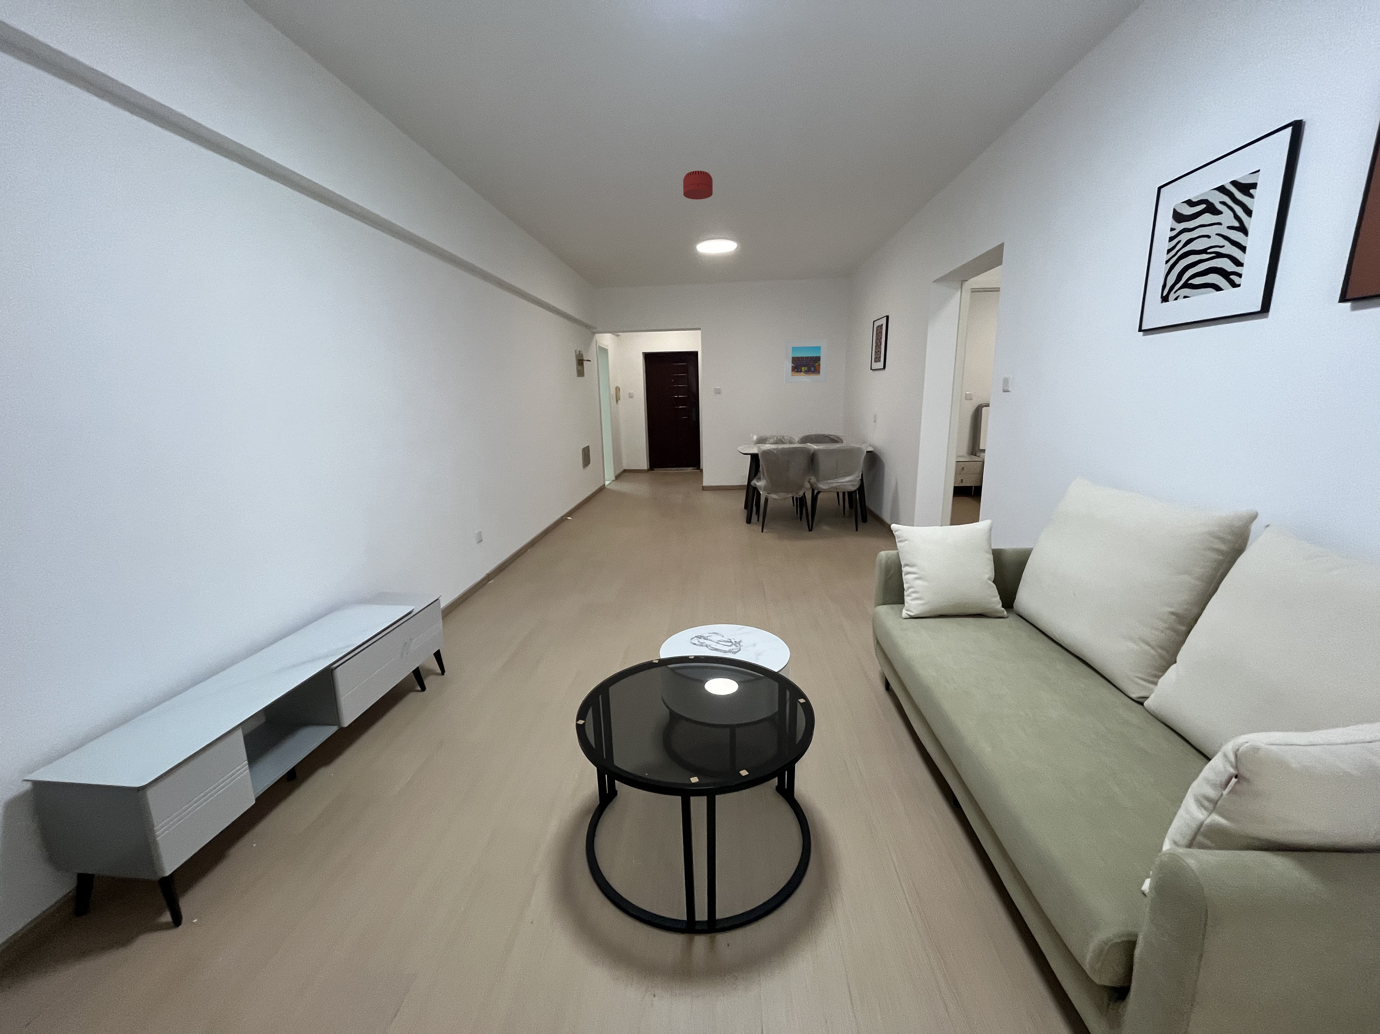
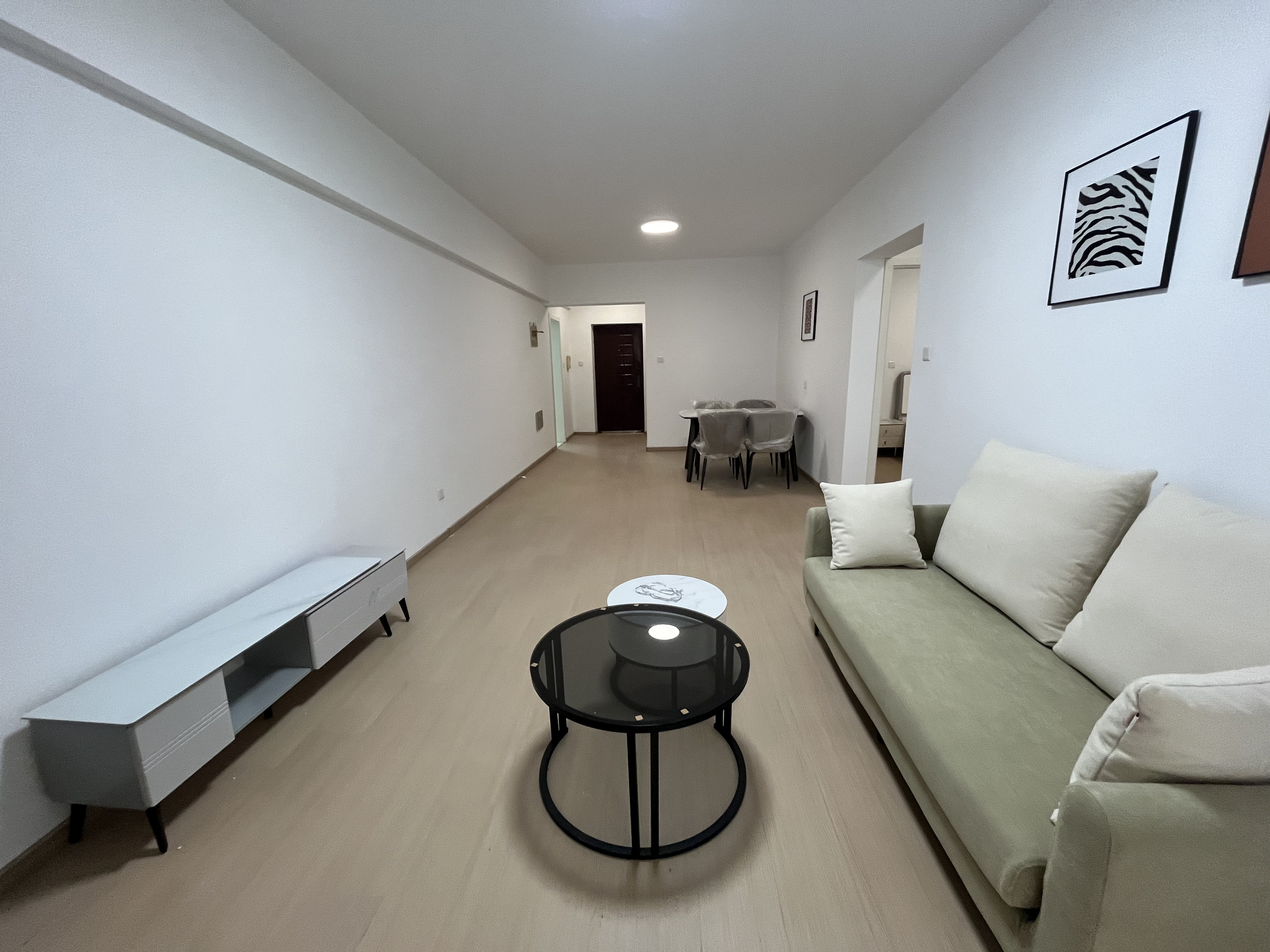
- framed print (805, 361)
- smoke detector (698, 185)
